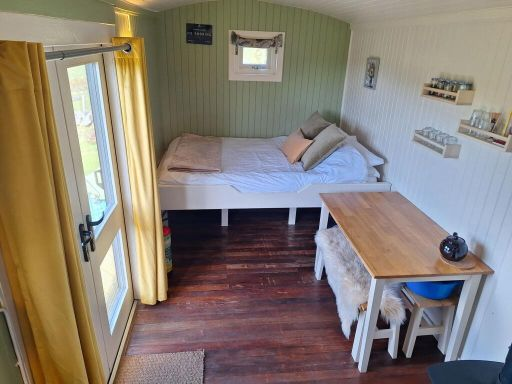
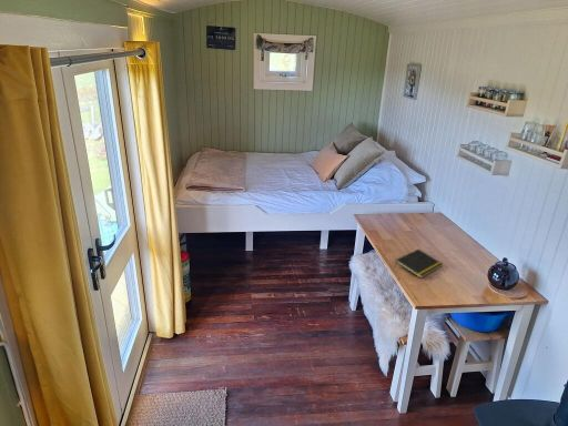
+ notepad (419, 262)
